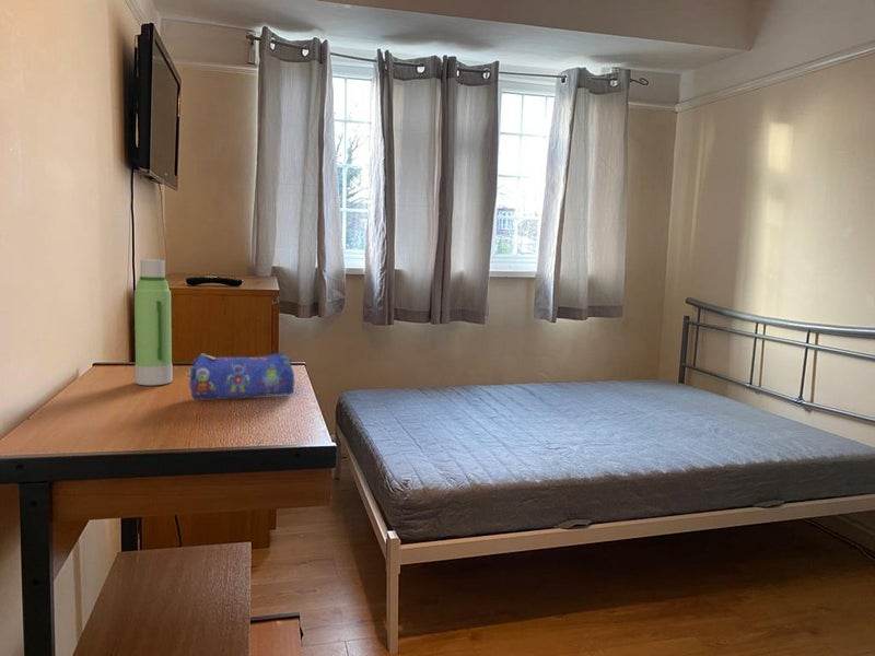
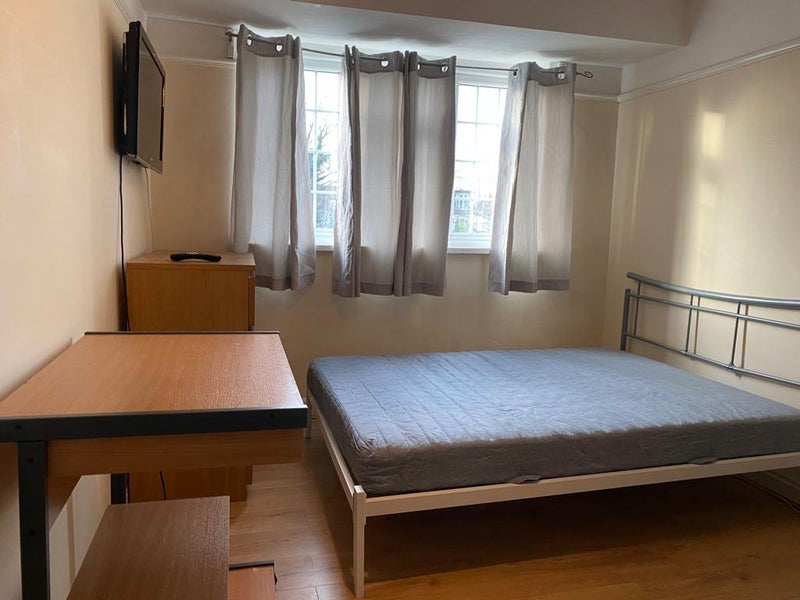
- water bottle (152, 321)
- pencil case (242, 374)
